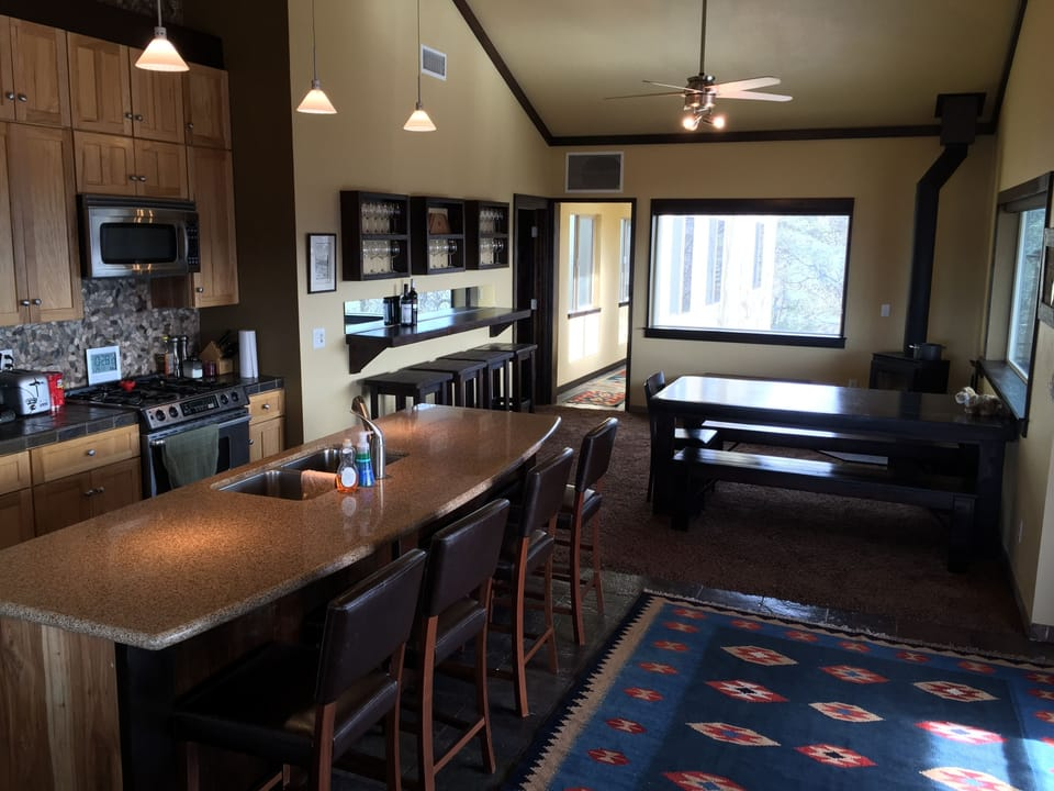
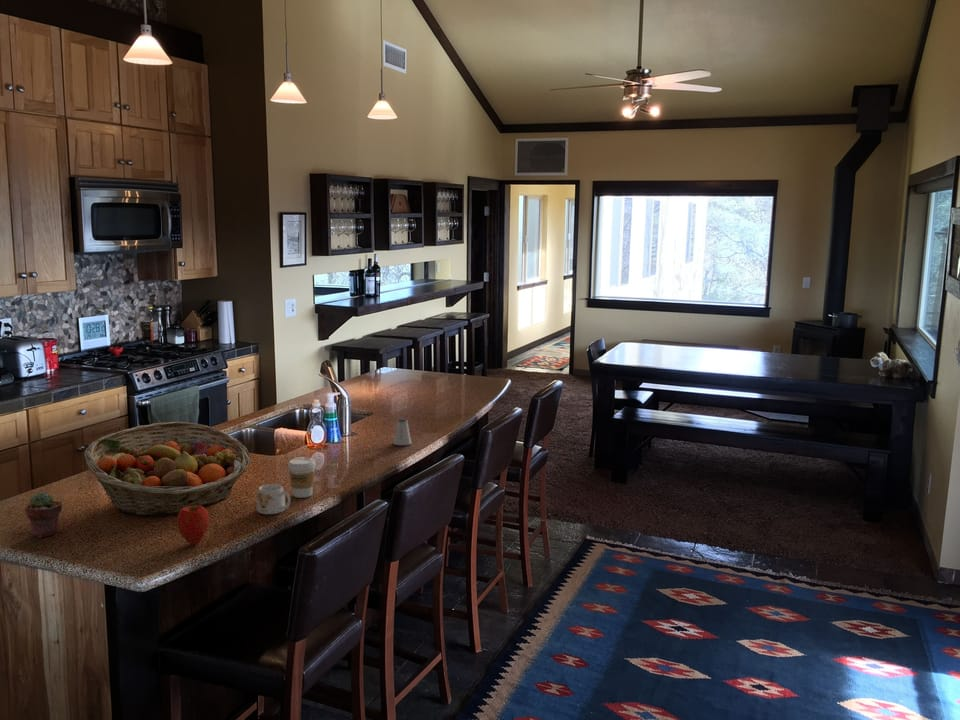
+ mug (275, 499)
+ potted succulent (44, 513)
+ coffee cup (302, 477)
+ fruit basket (171, 466)
+ apple (193, 524)
+ saltshaker (402, 431)
